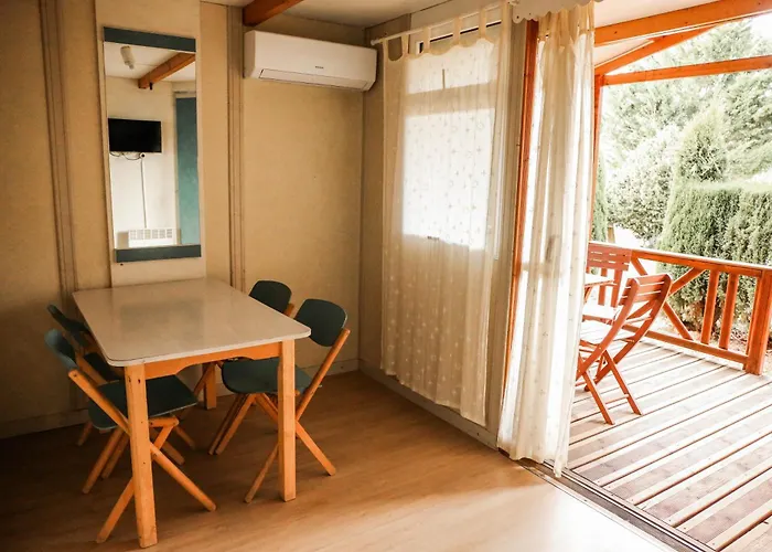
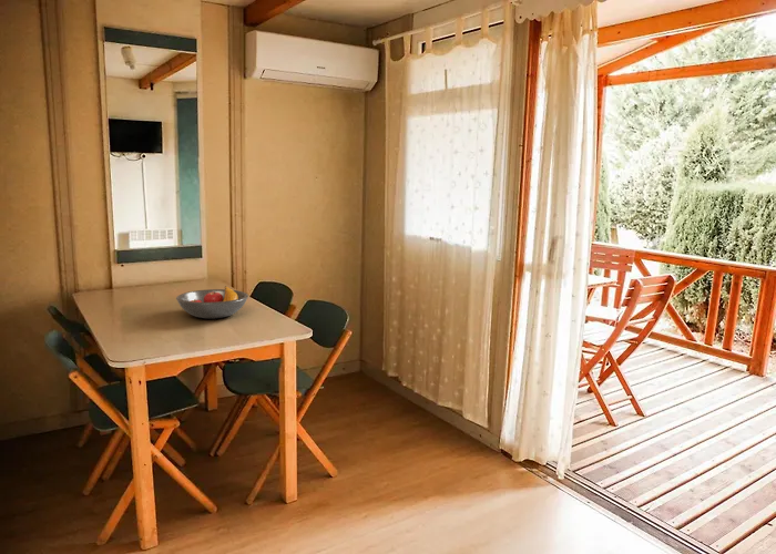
+ fruit bowl (213, 302)
